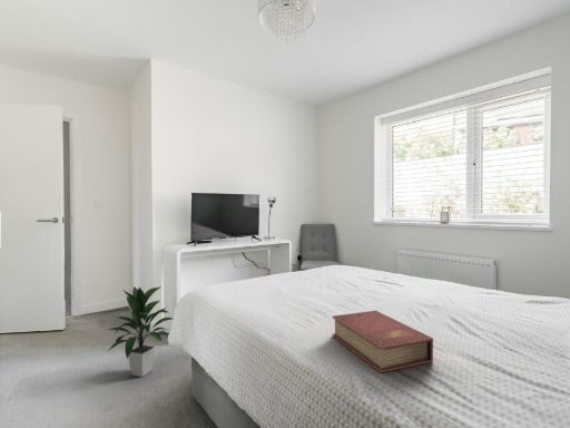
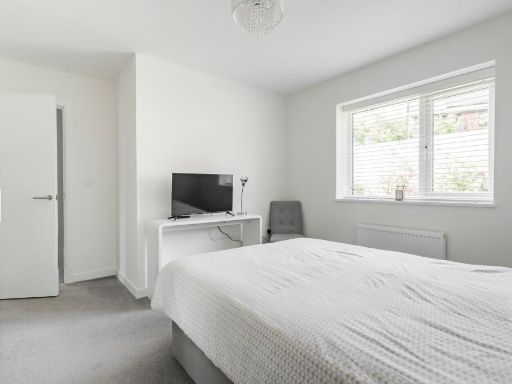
- book (377, 337)
- indoor plant (140, 327)
